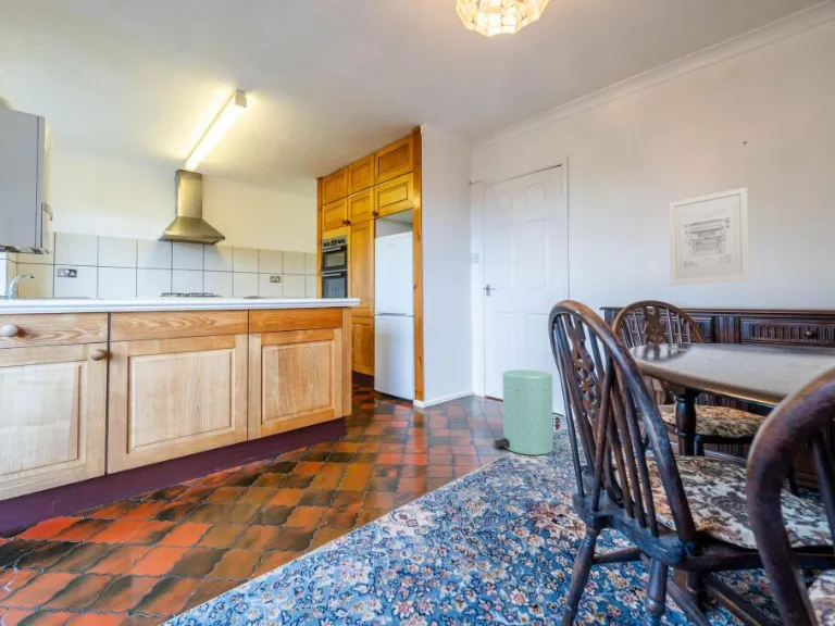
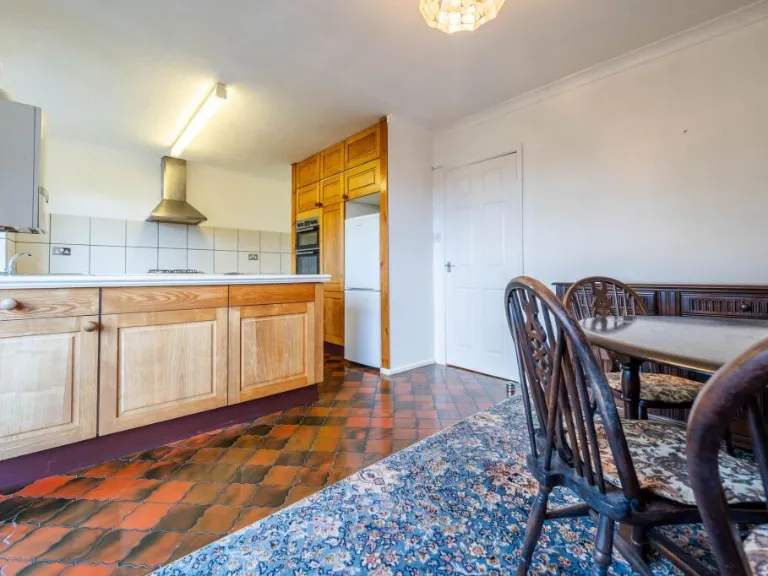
- trash can (523, 409)
- wall art (707, 238)
